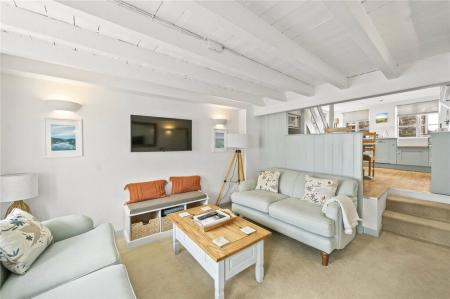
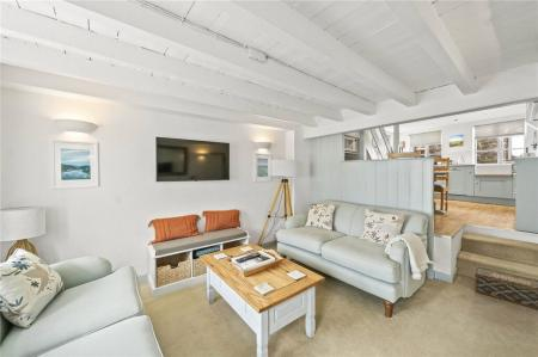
+ woven basket (508, 287)
